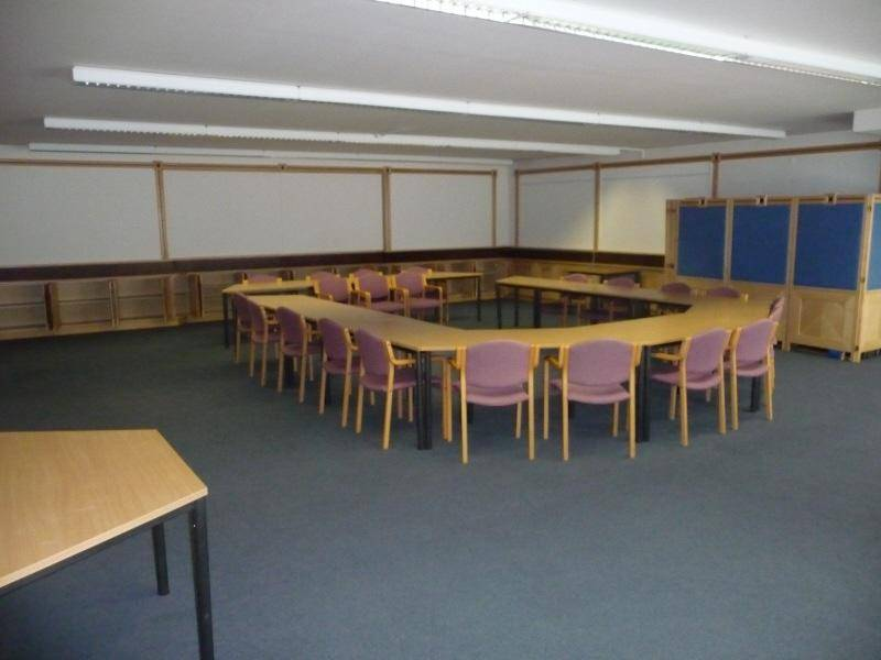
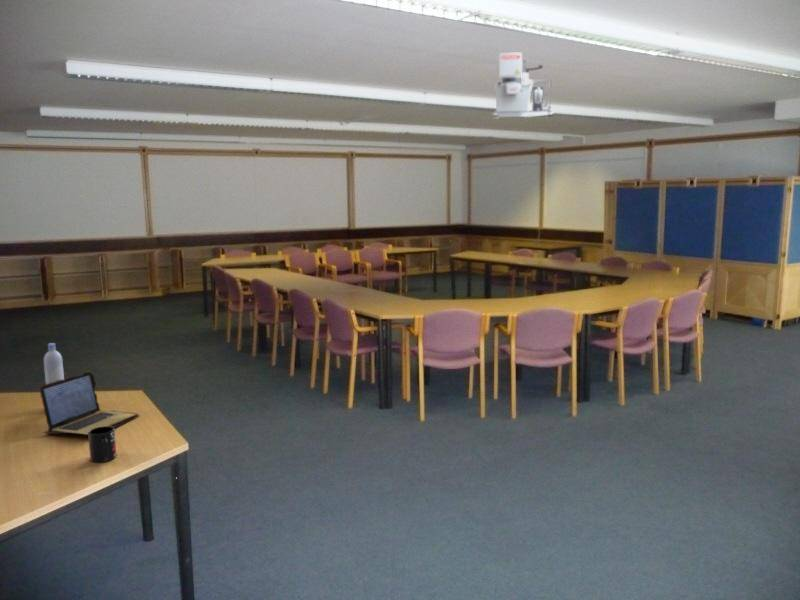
+ mug (103, 445)
+ projector (523, 86)
+ laptop (91, 402)
+ bottle (54, 376)
